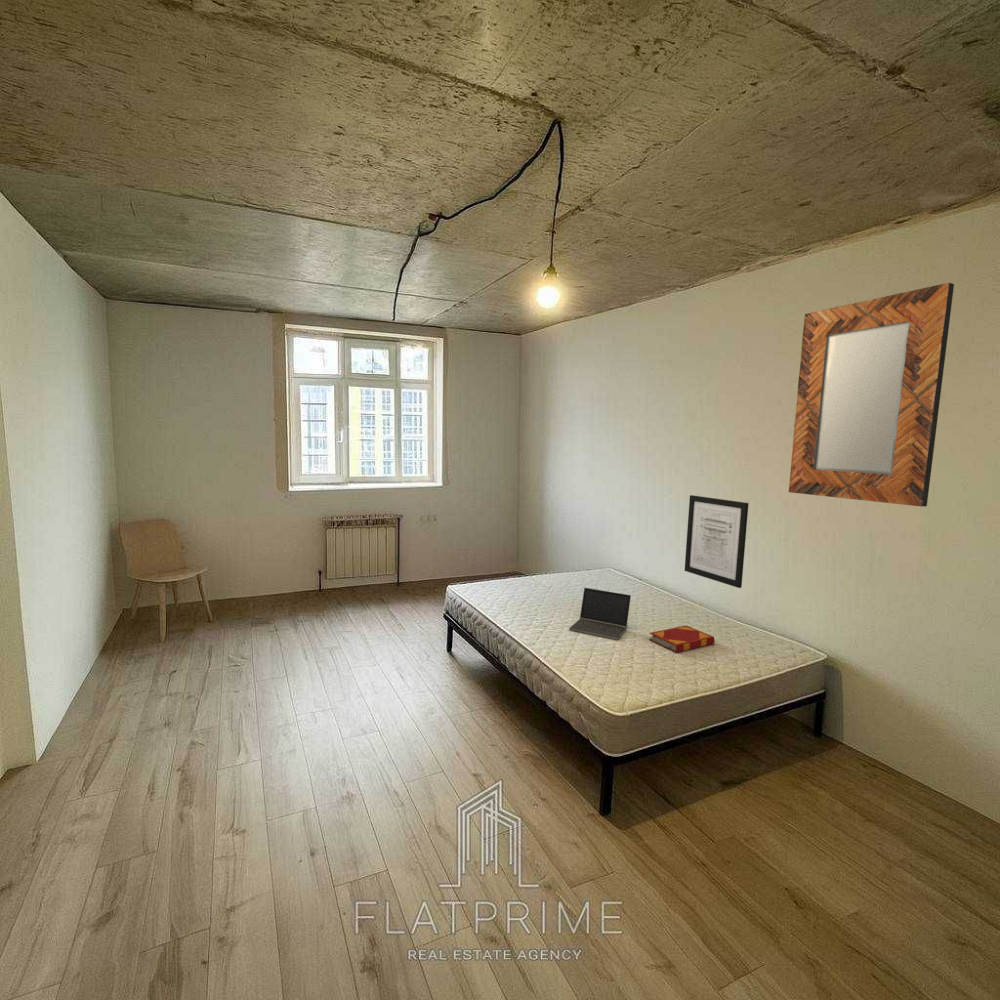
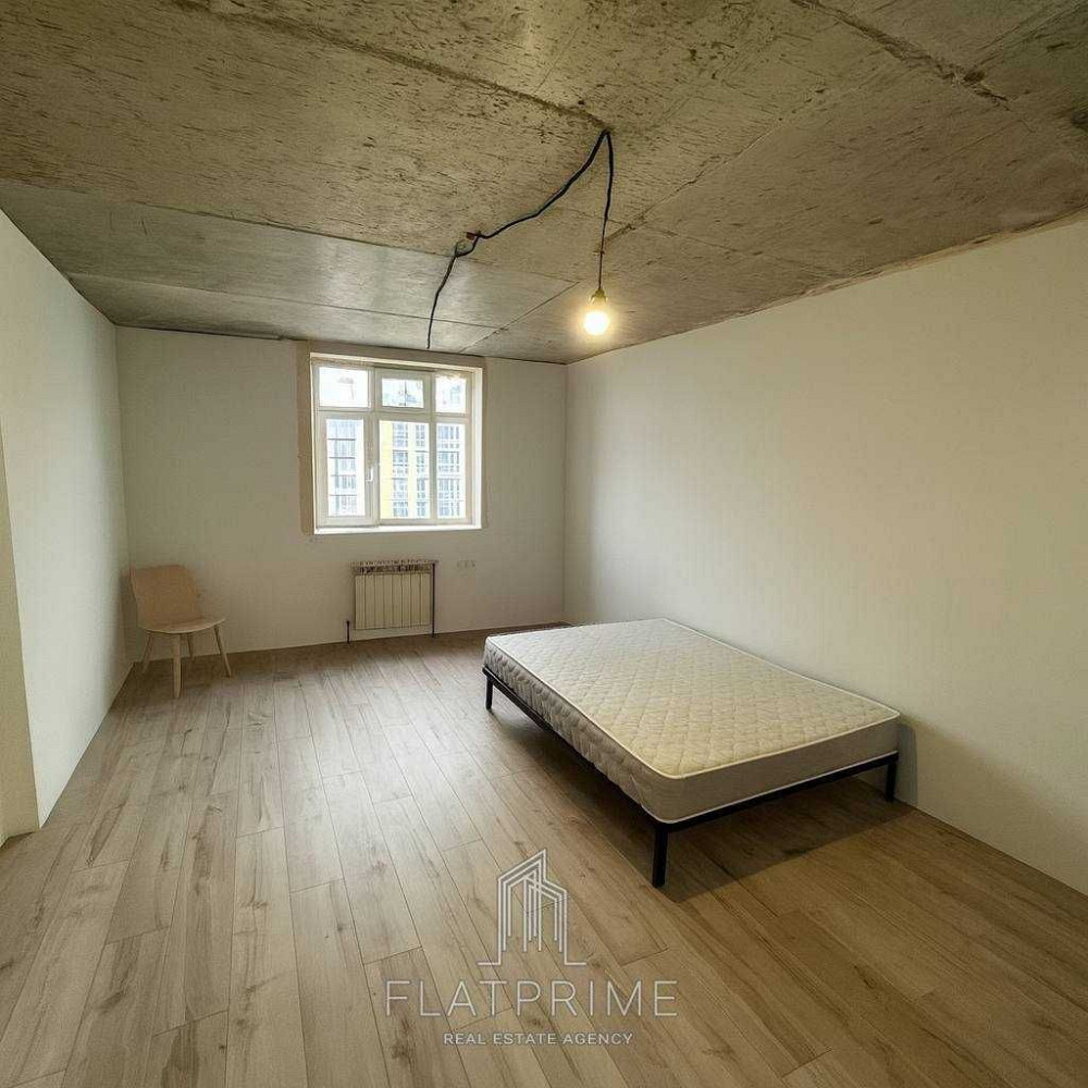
- laptop computer (600, 612)
- hardback book (681, 638)
- home mirror (860, 401)
- wall art (714, 539)
